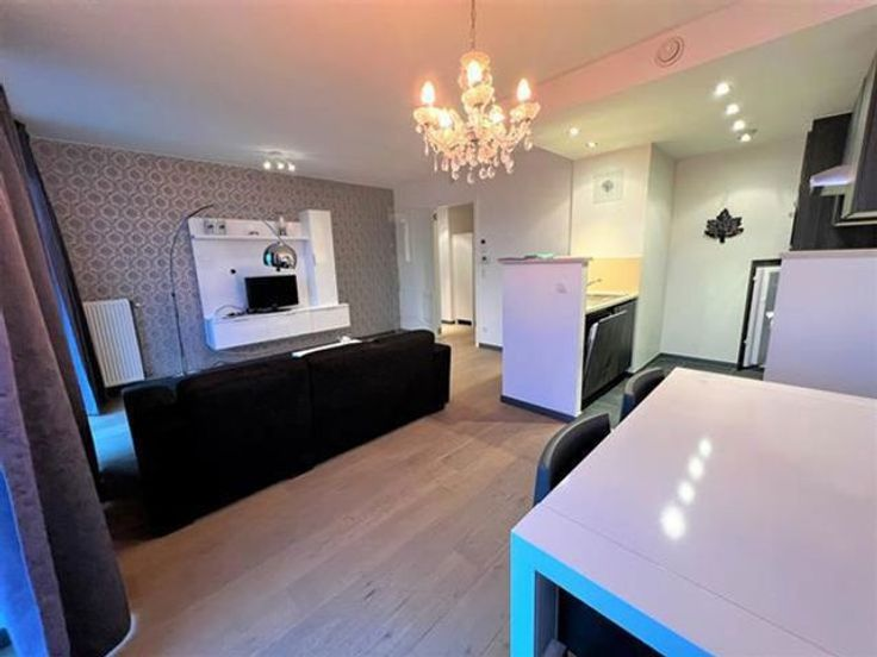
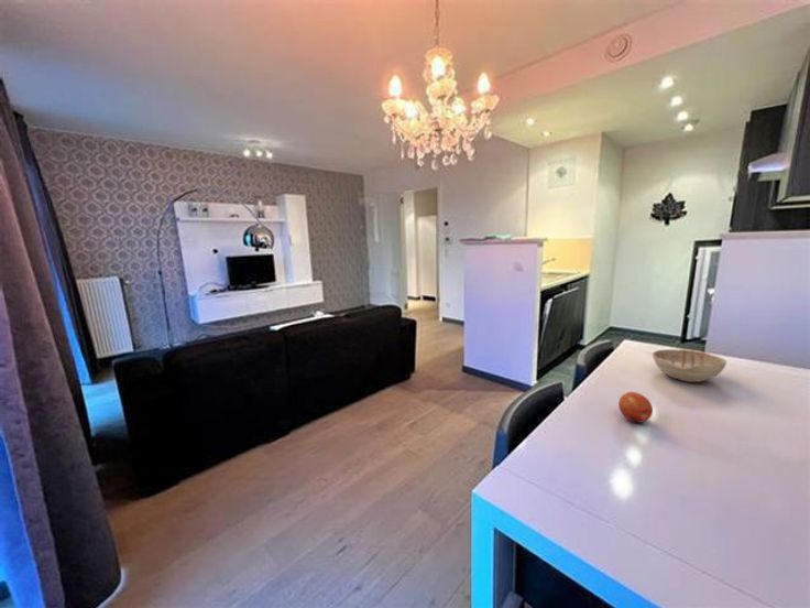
+ decorative bowl (686, 366)
+ apple (635, 406)
